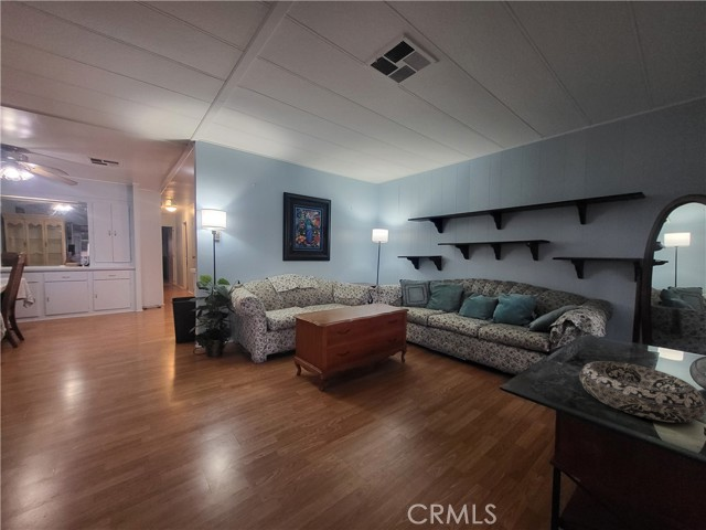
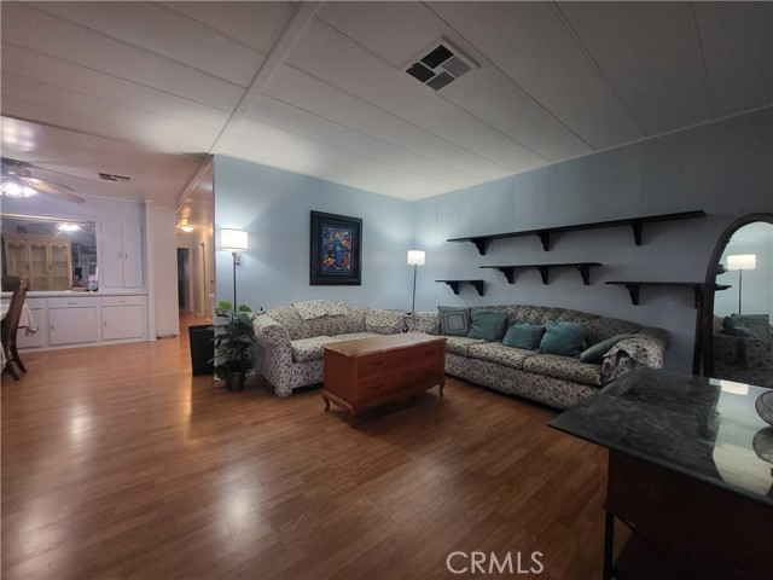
- decorative bowl (635, 389)
